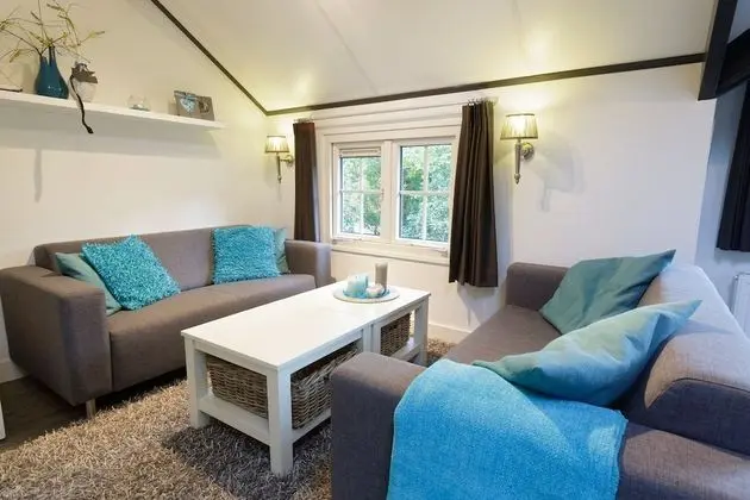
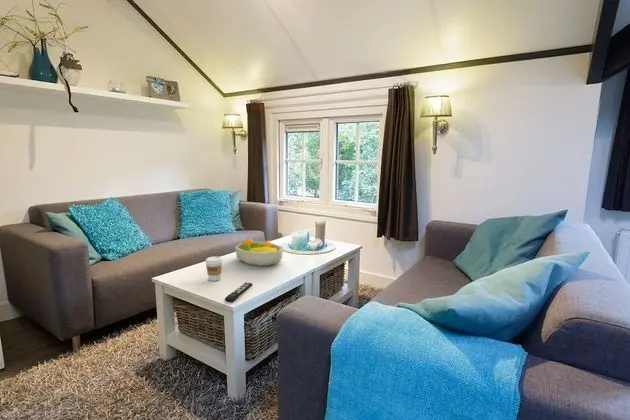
+ fruit bowl (259, 251)
+ coffee cup (214, 268)
+ remote control (239, 291)
